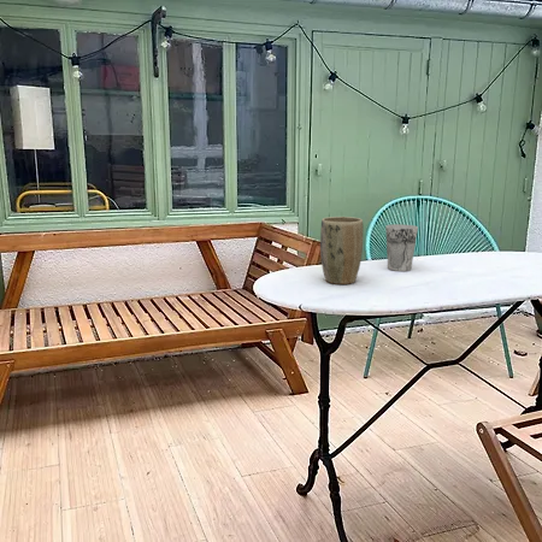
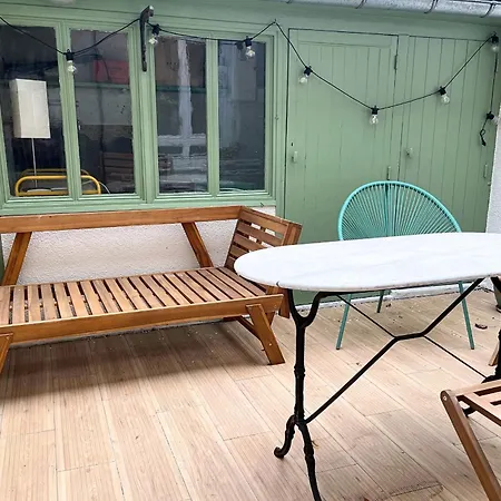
- plant pot (341, 249)
- cup (400, 247)
